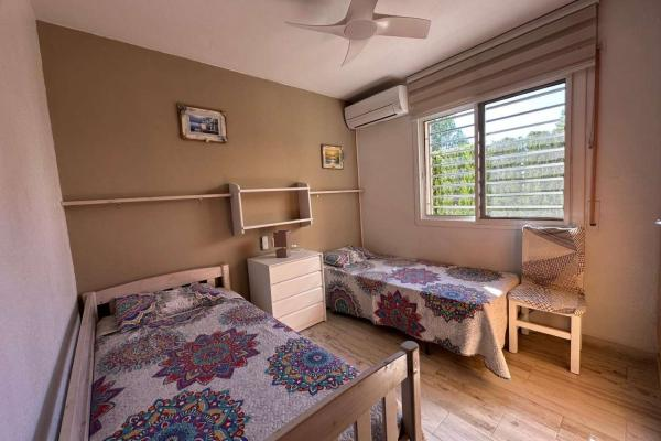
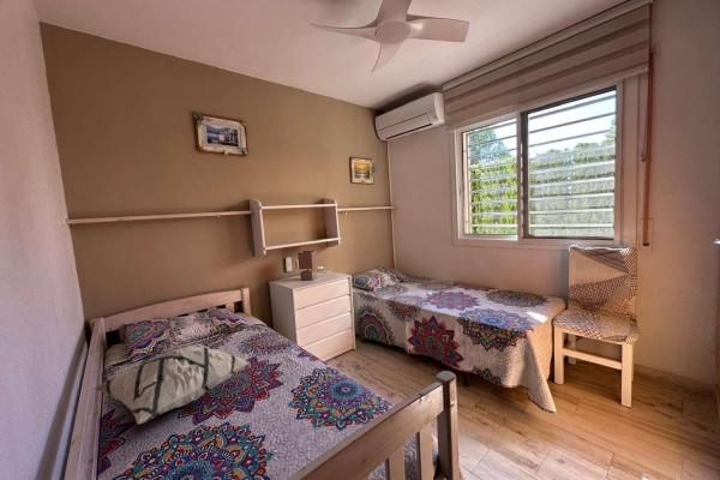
+ decorative pillow (176, 374)
